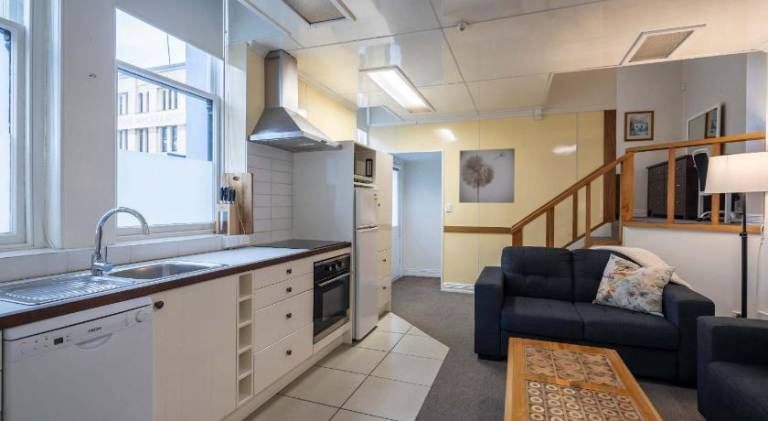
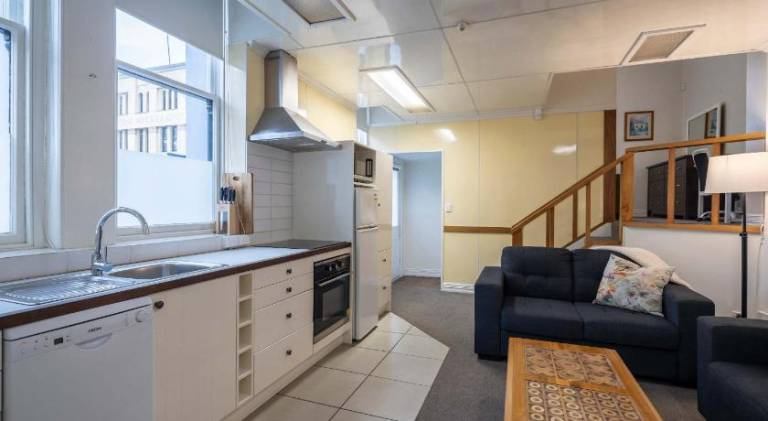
- wall art (486, 176)
